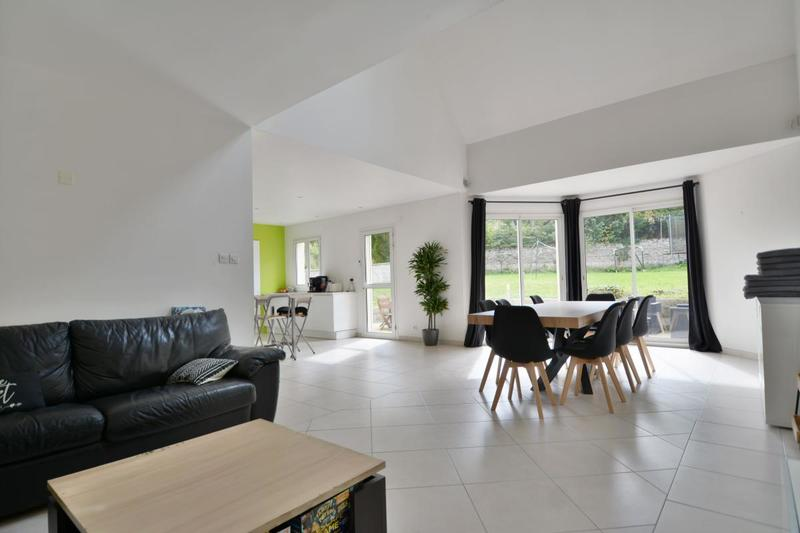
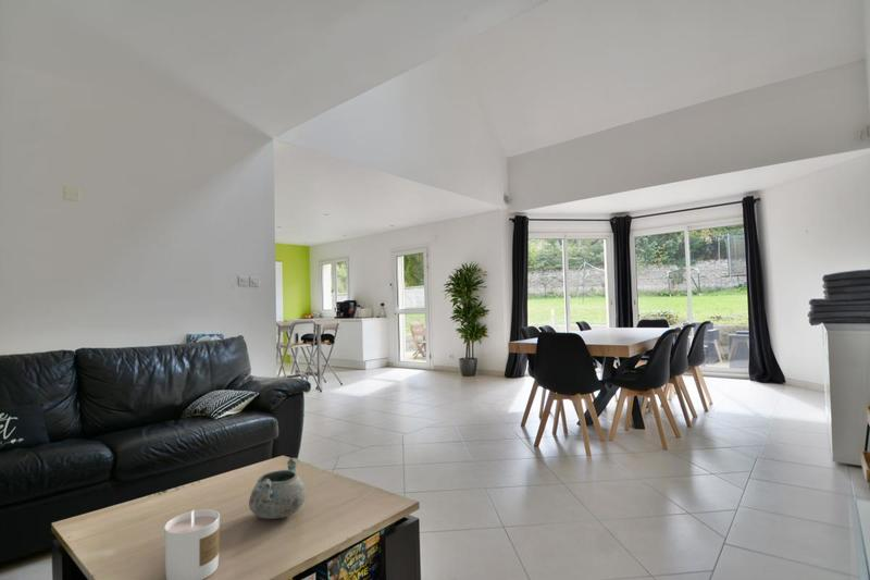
+ decorative bowl (278, 490)
+ candle (192, 541)
